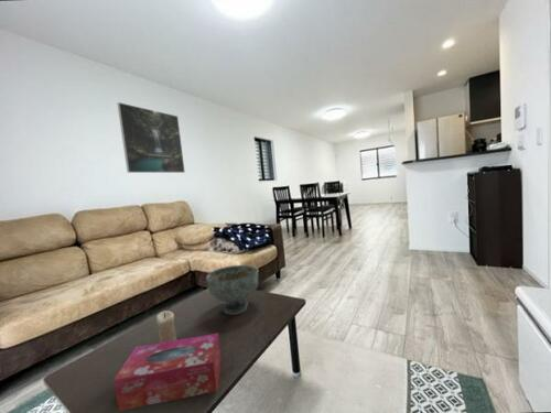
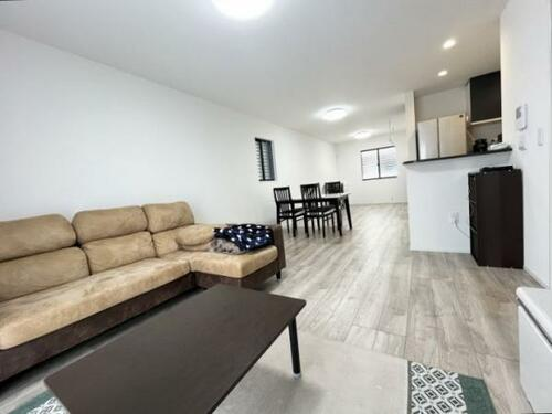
- candle (166, 330)
- tissue box (173, 368)
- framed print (154, 141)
- decorative bowl (234, 290)
